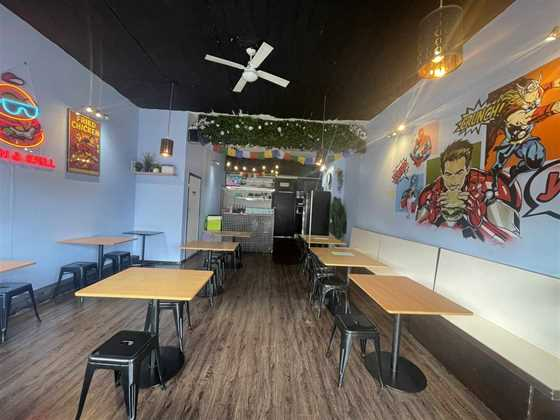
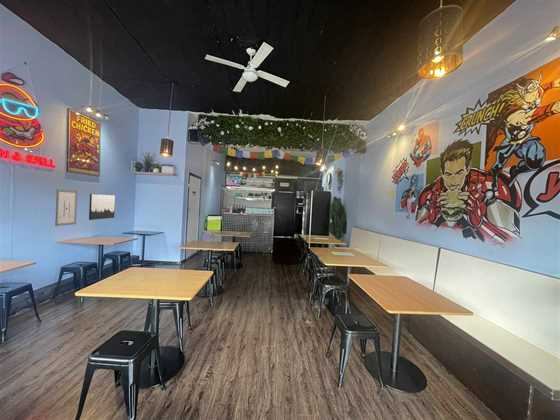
+ wall art (103, 206)
+ wall art (66, 207)
